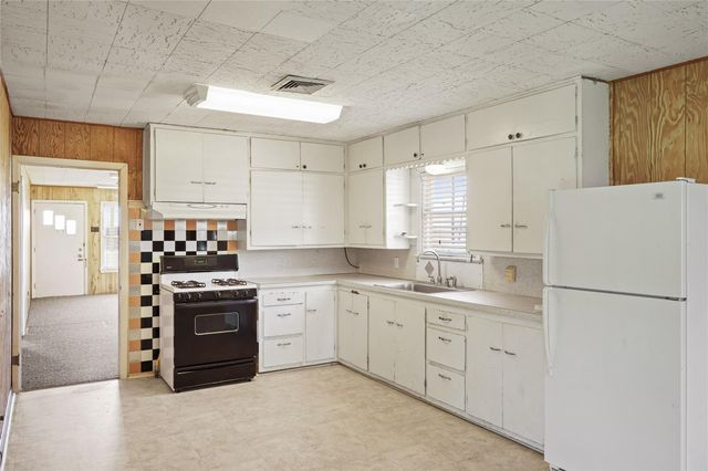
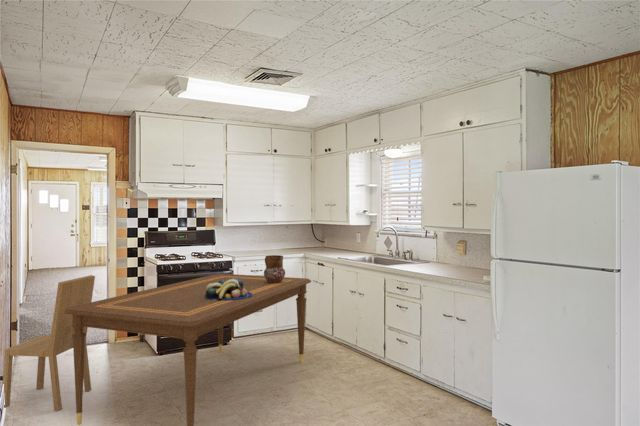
+ ceramic pitcher (273, 267)
+ dining table (207, 332)
+ dining chair (50, 338)
+ fruit bowl (228, 287)
